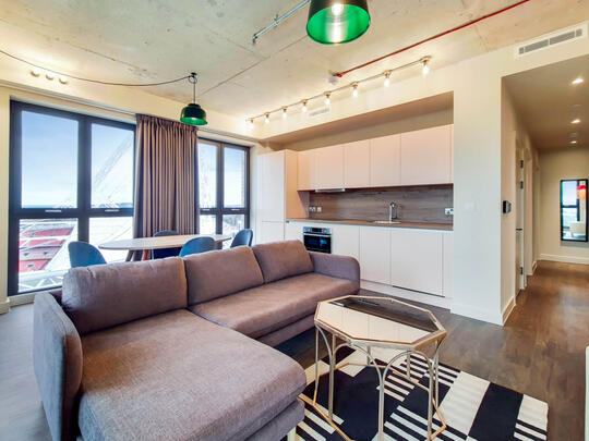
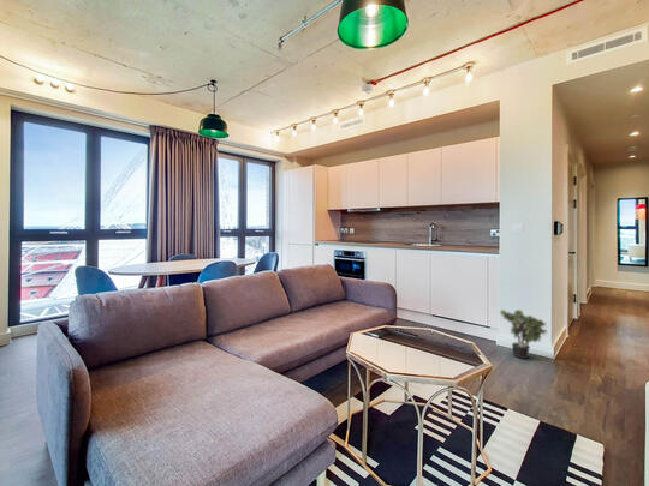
+ potted plant (520, 334)
